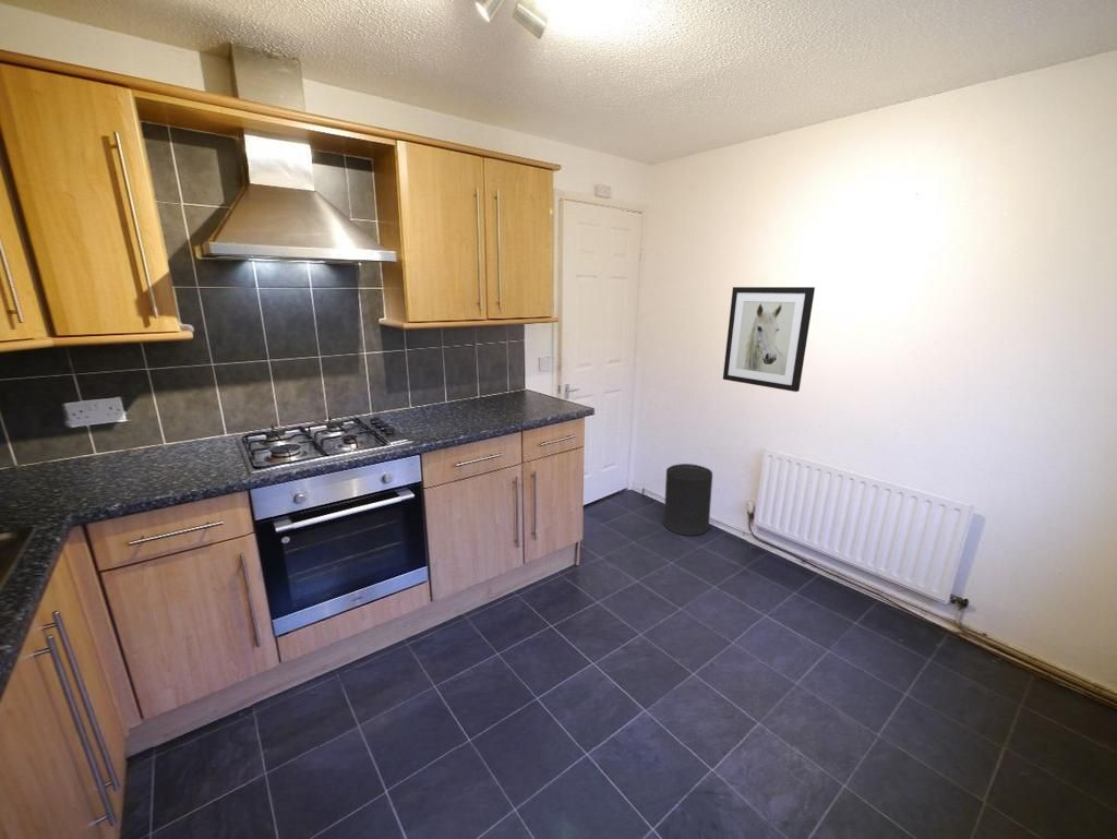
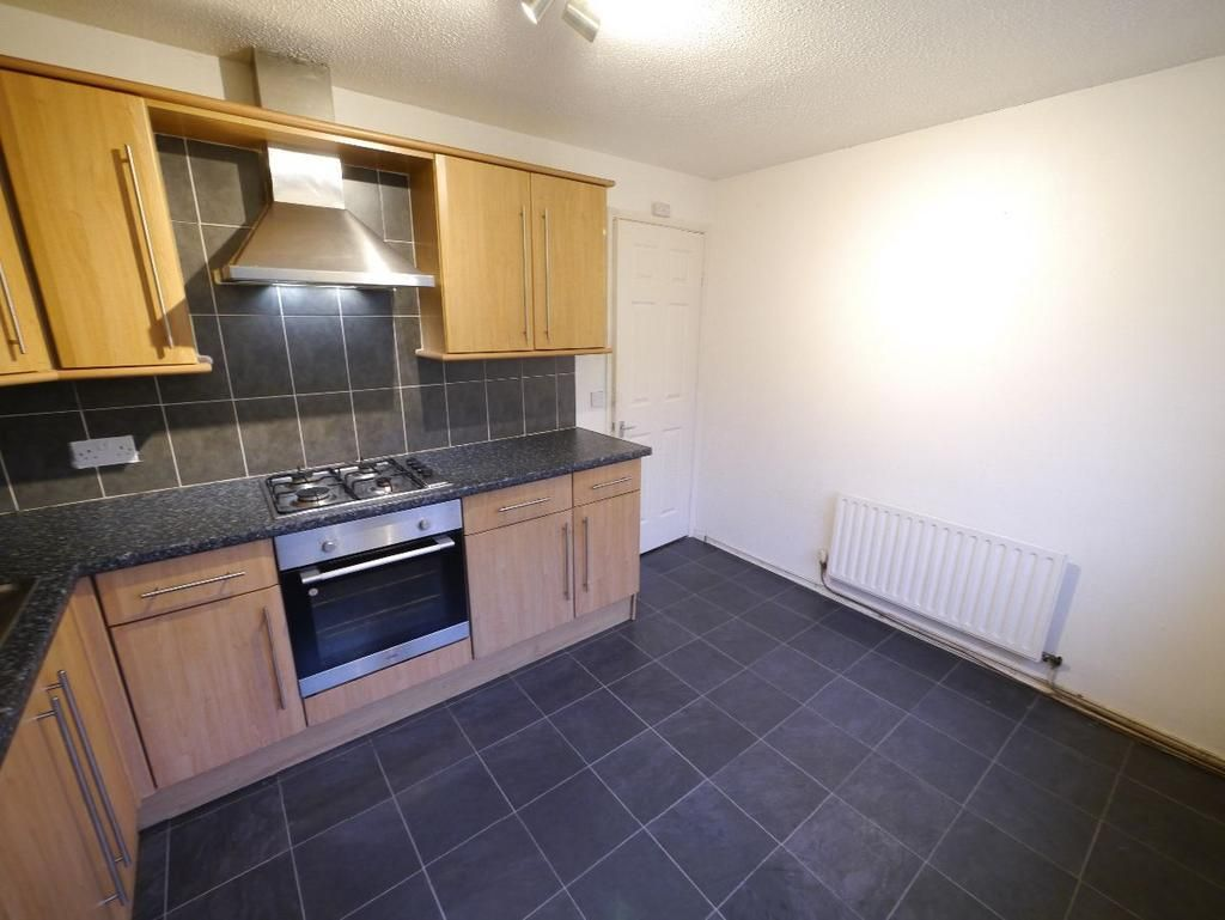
- wall art (765, 337)
- trash can (687, 499)
